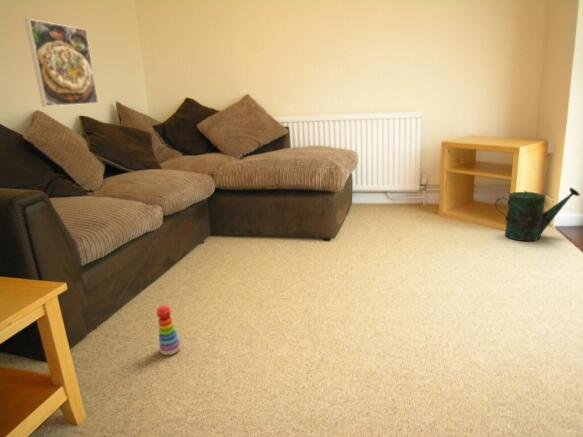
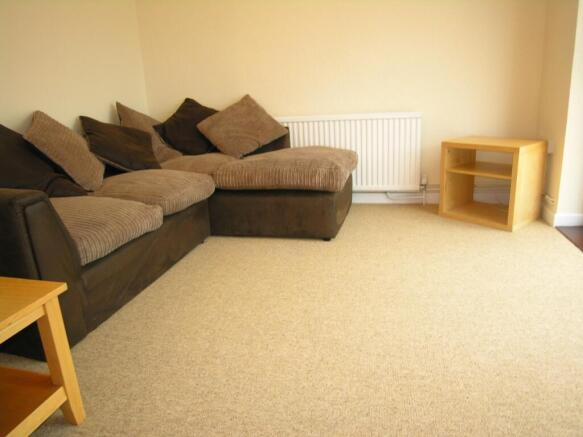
- watering can (535, 212)
- stacking toy (167, 328)
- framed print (65, 65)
